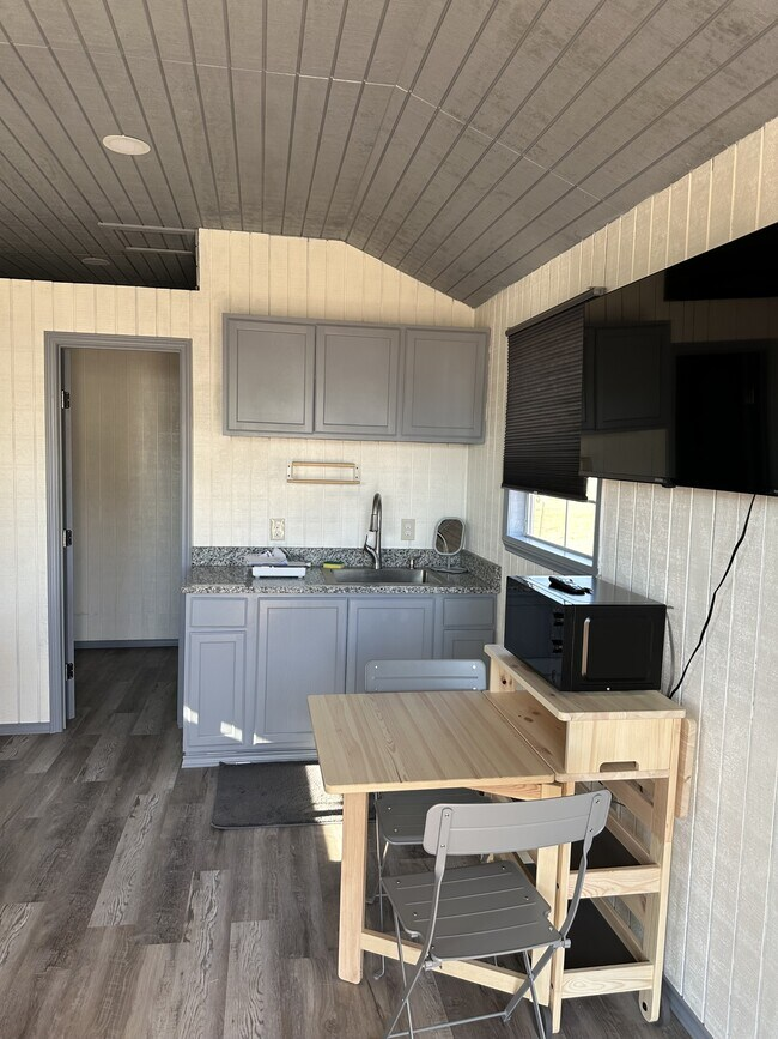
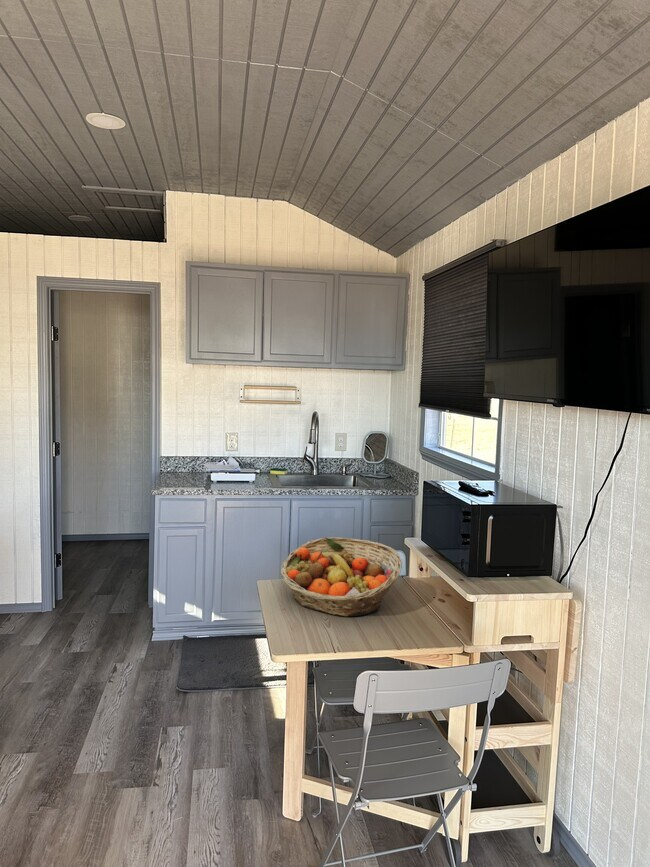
+ fruit basket (340, 574)
